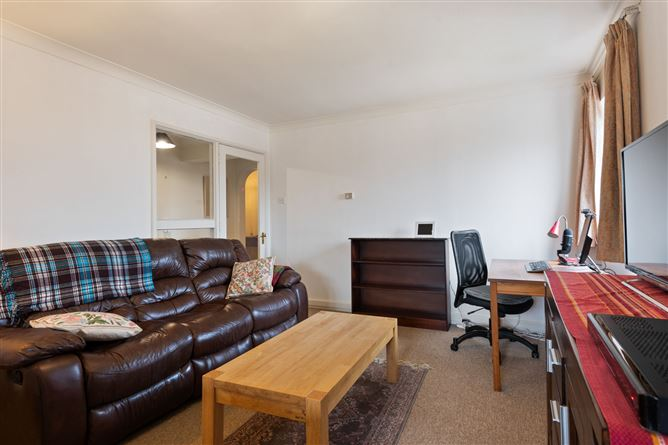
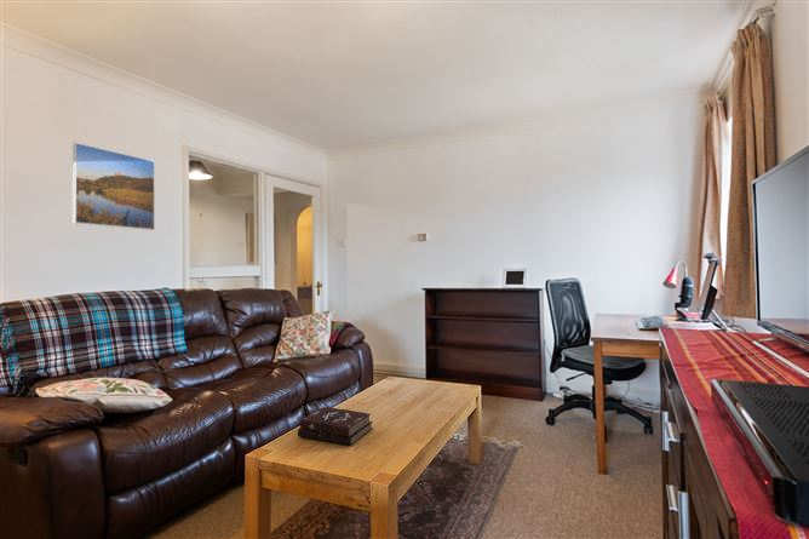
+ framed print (116, 189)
+ hardback book (335, 424)
